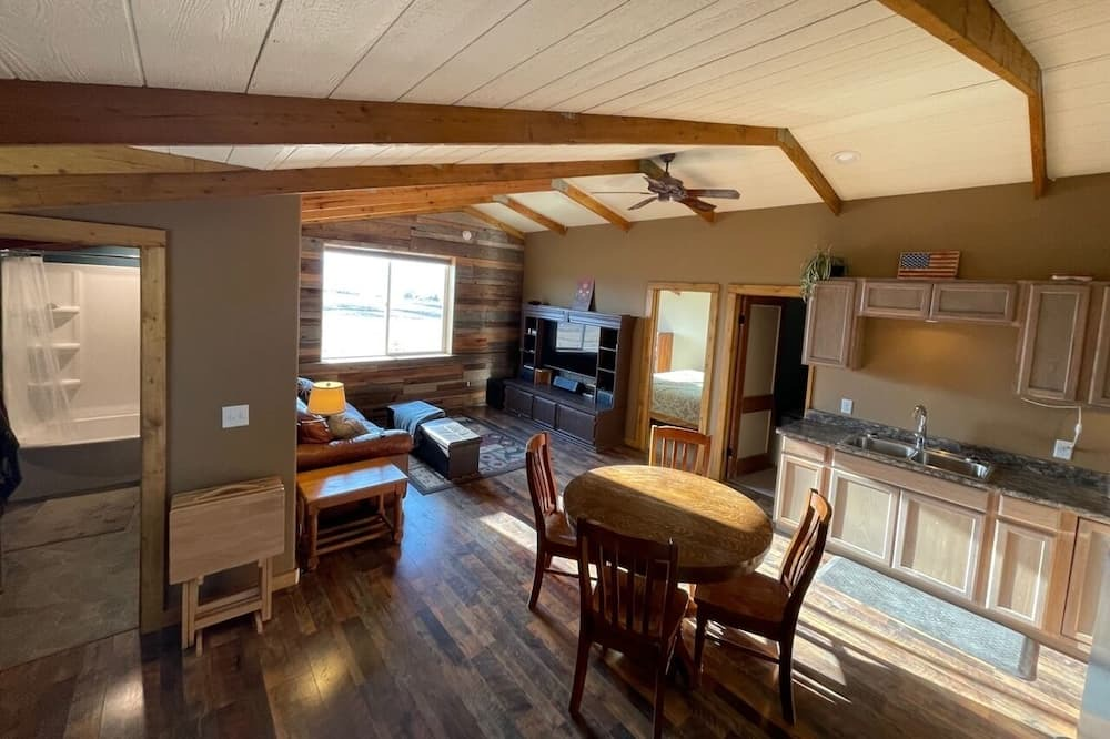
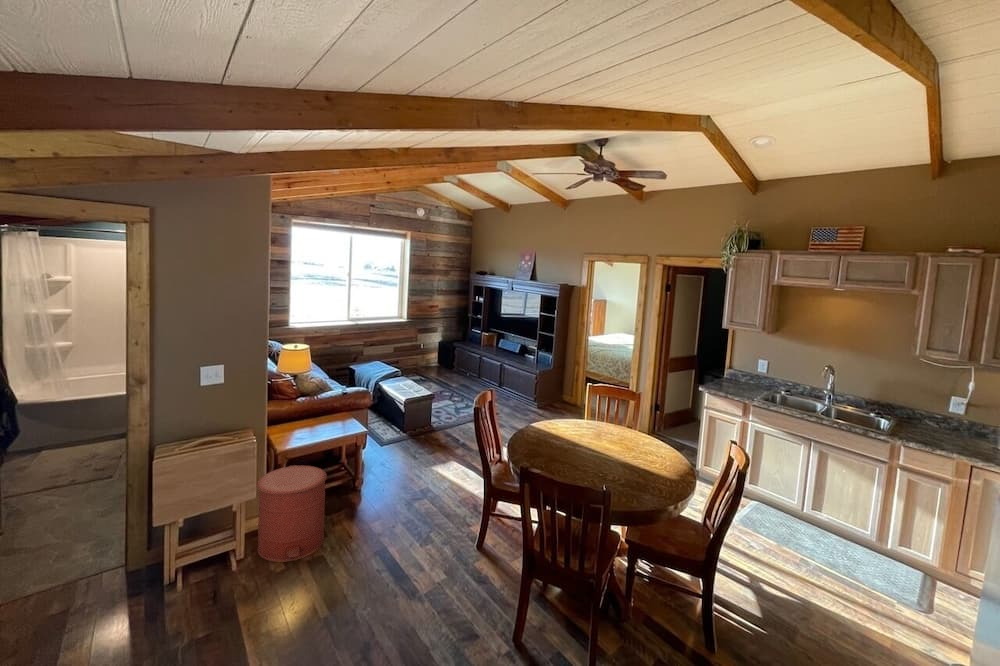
+ trash can (292, 510)
